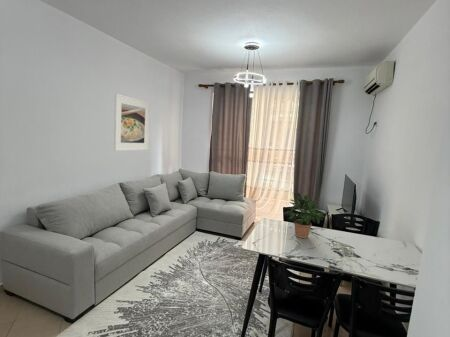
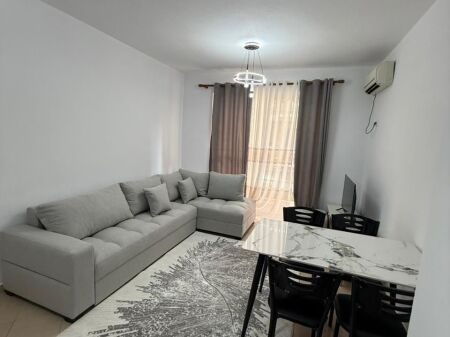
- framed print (133, 124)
- potted plant (305, 216)
